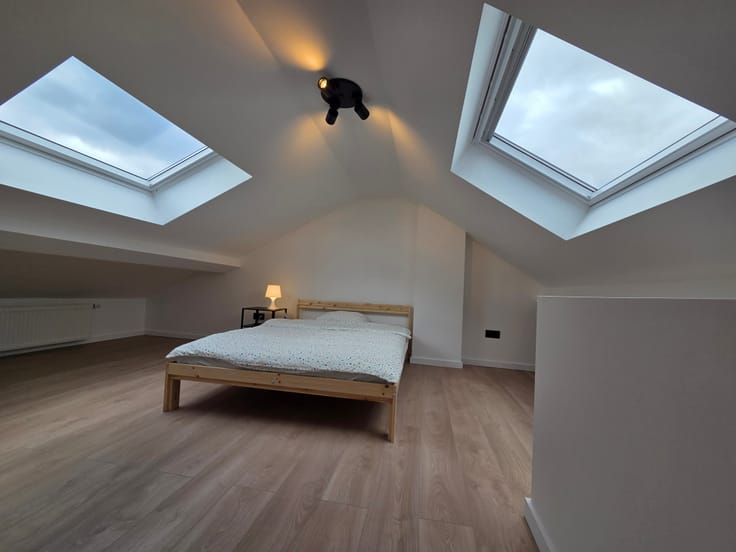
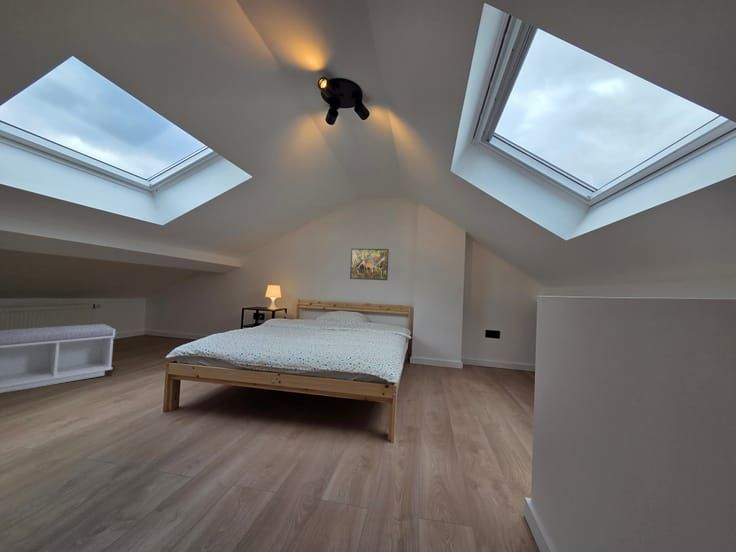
+ bench (53, 353)
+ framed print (369, 264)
